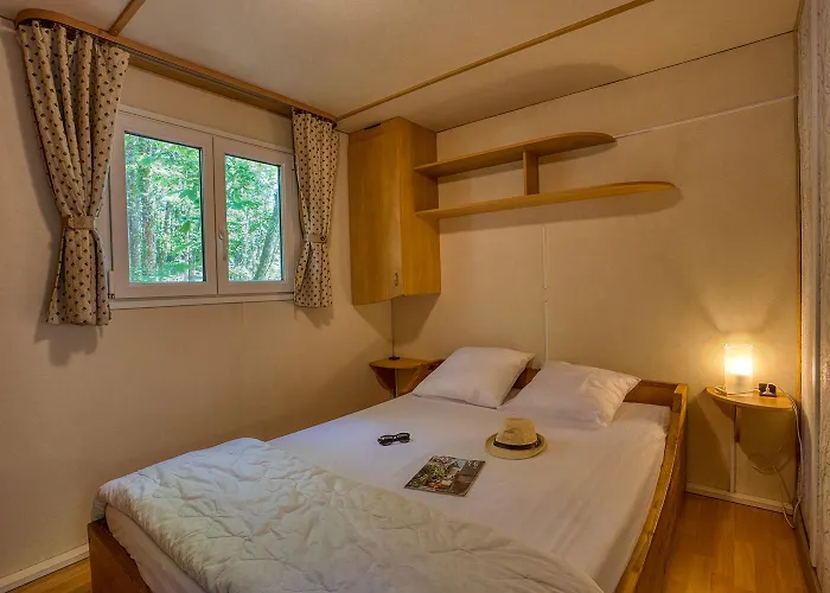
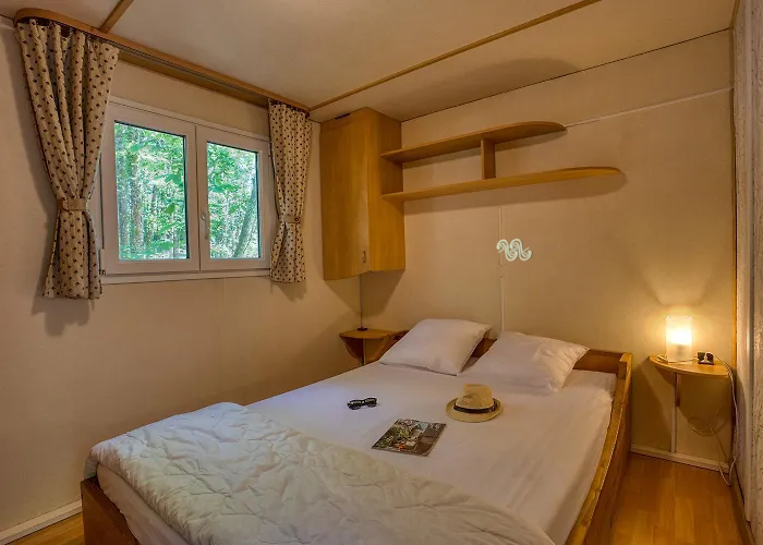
+ decorative ornament (513, 250)
